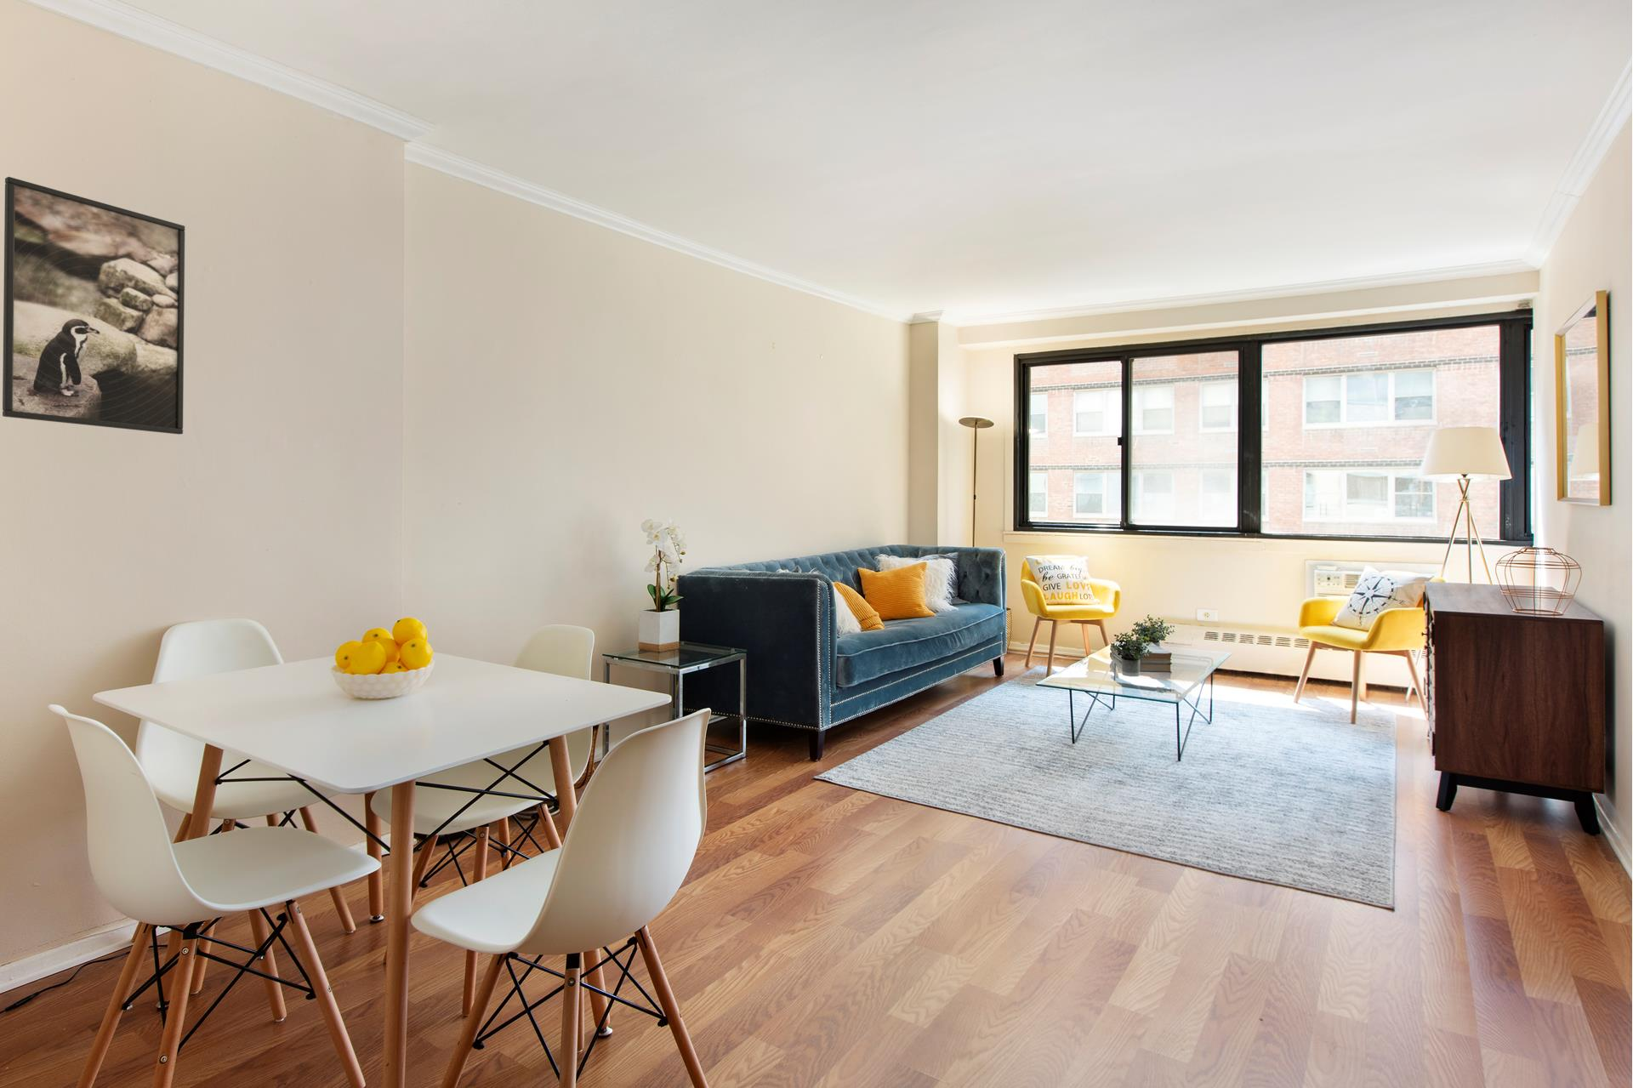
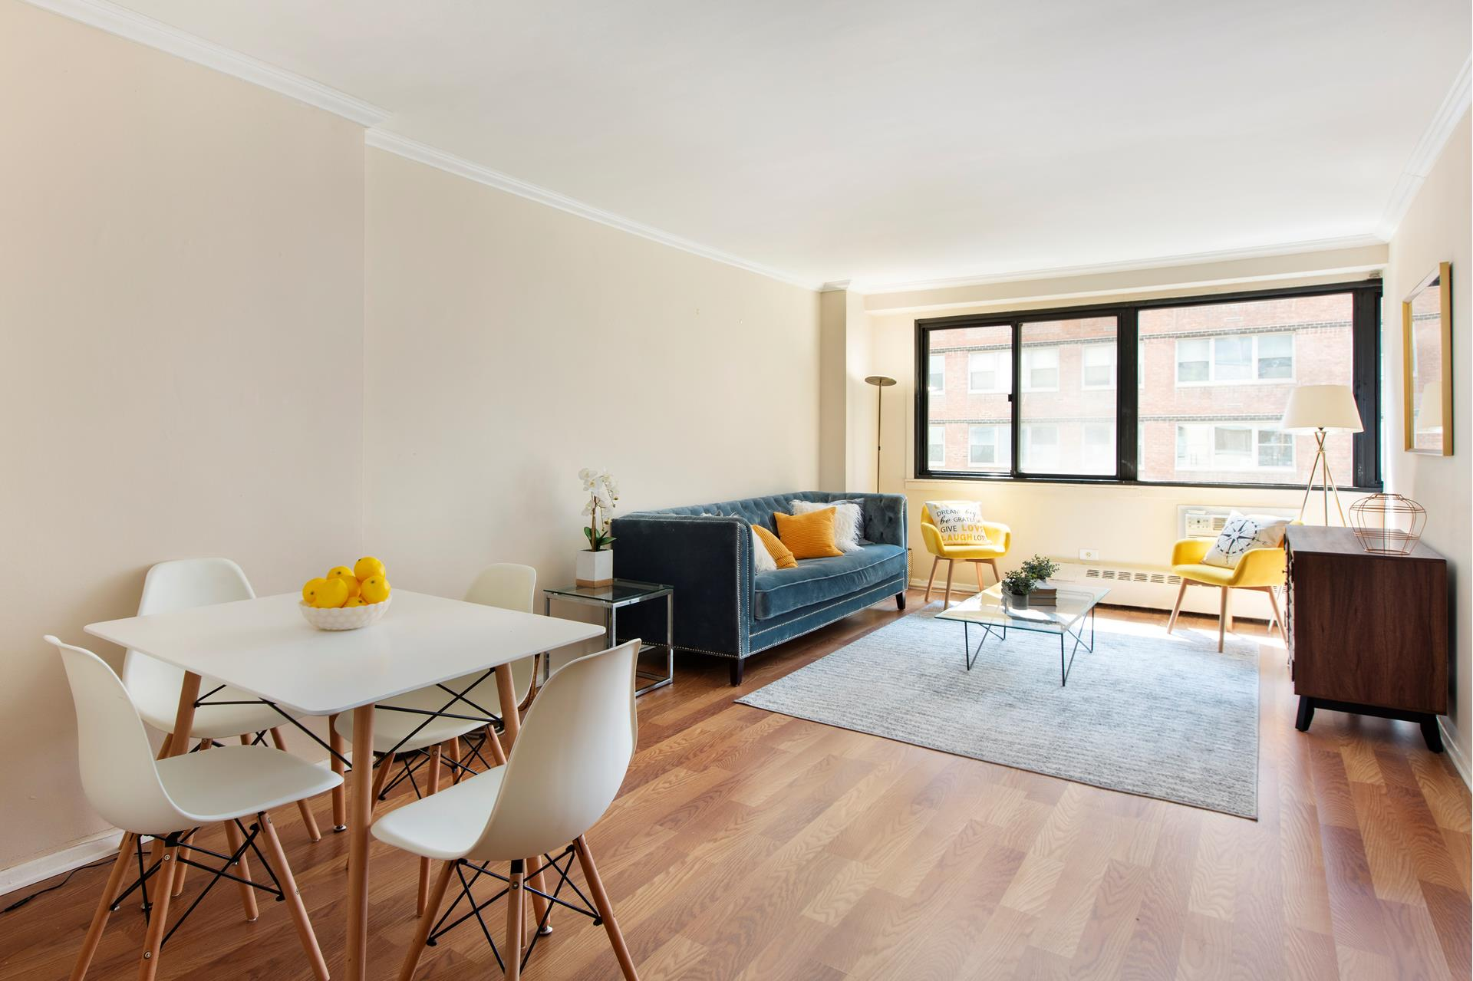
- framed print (100, 314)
